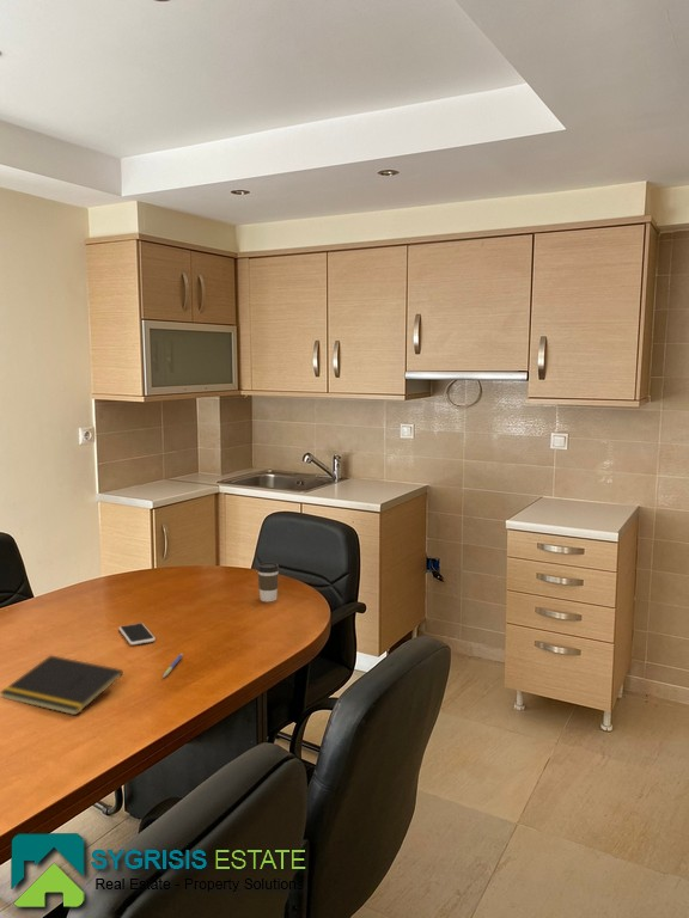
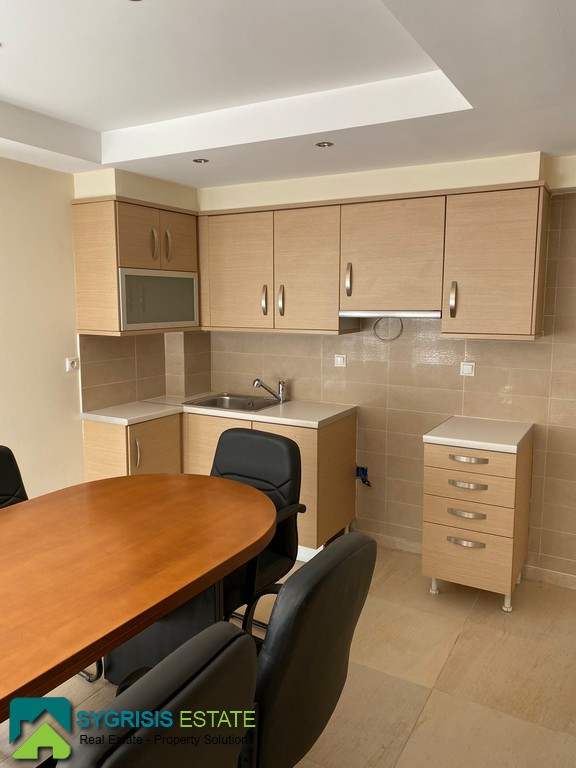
- smartphone (136, 634)
- coffee cup (268, 582)
- pen (172, 665)
- notepad (62, 683)
